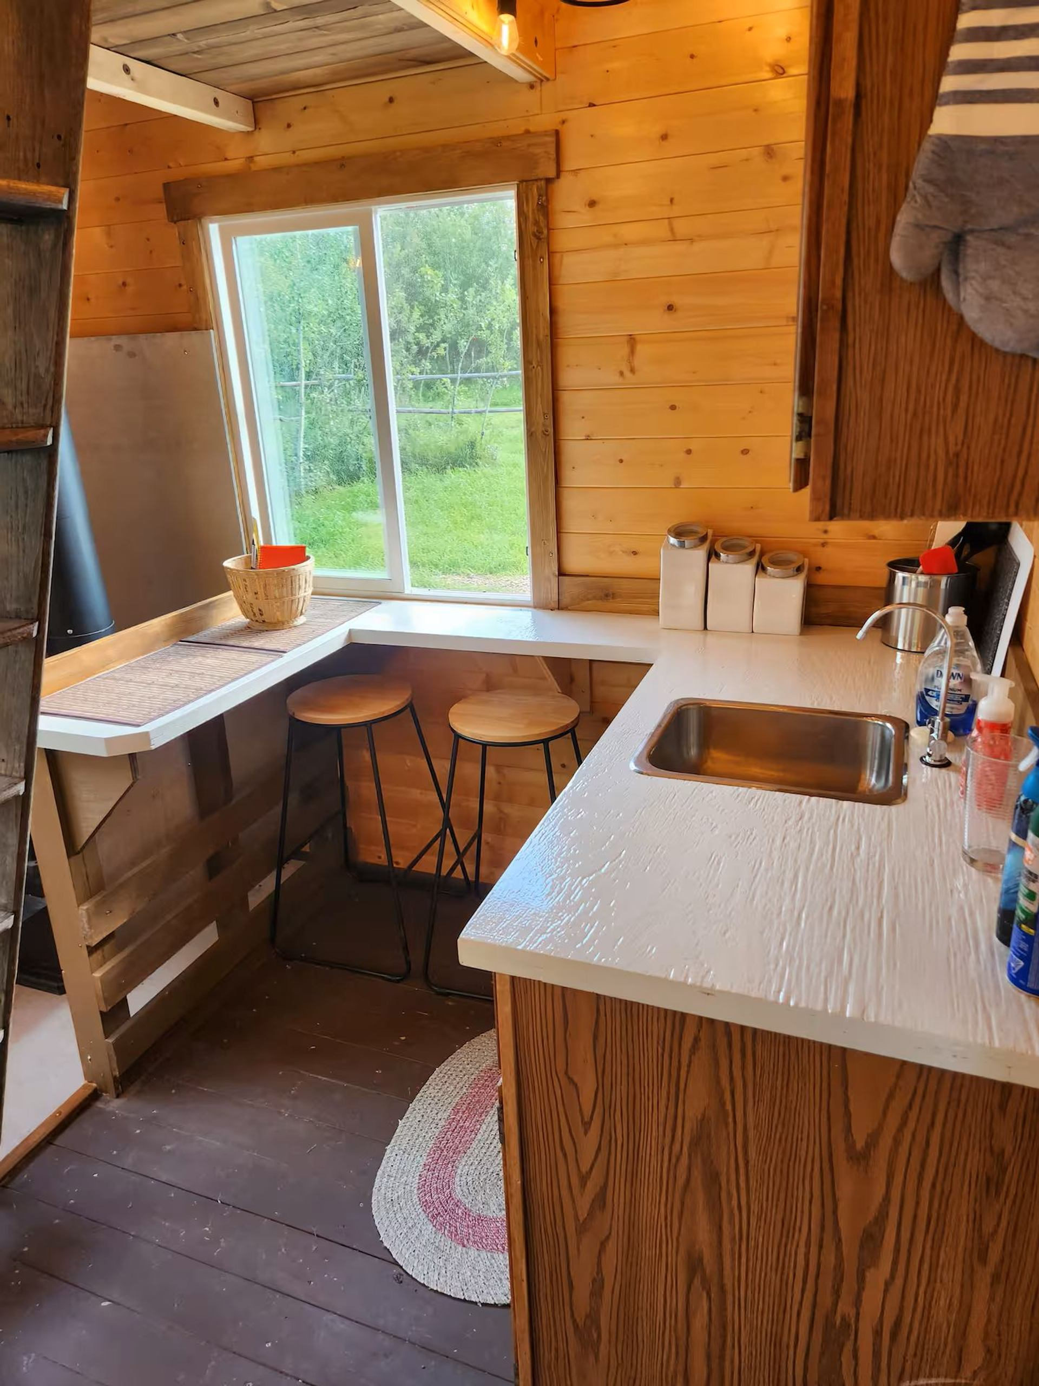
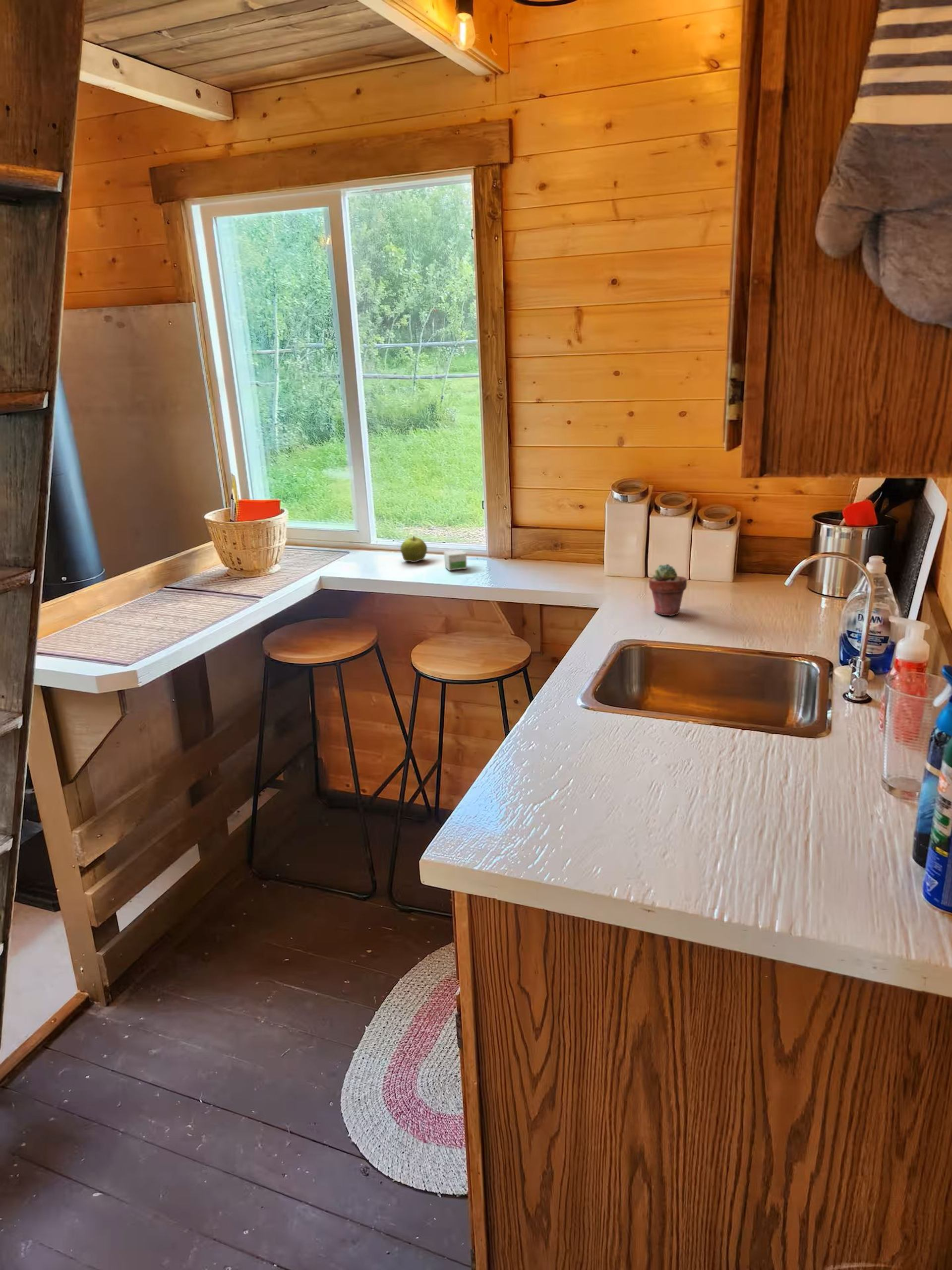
+ apple (414, 548)
+ small box (455, 560)
+ potted succulent (667, 588)
